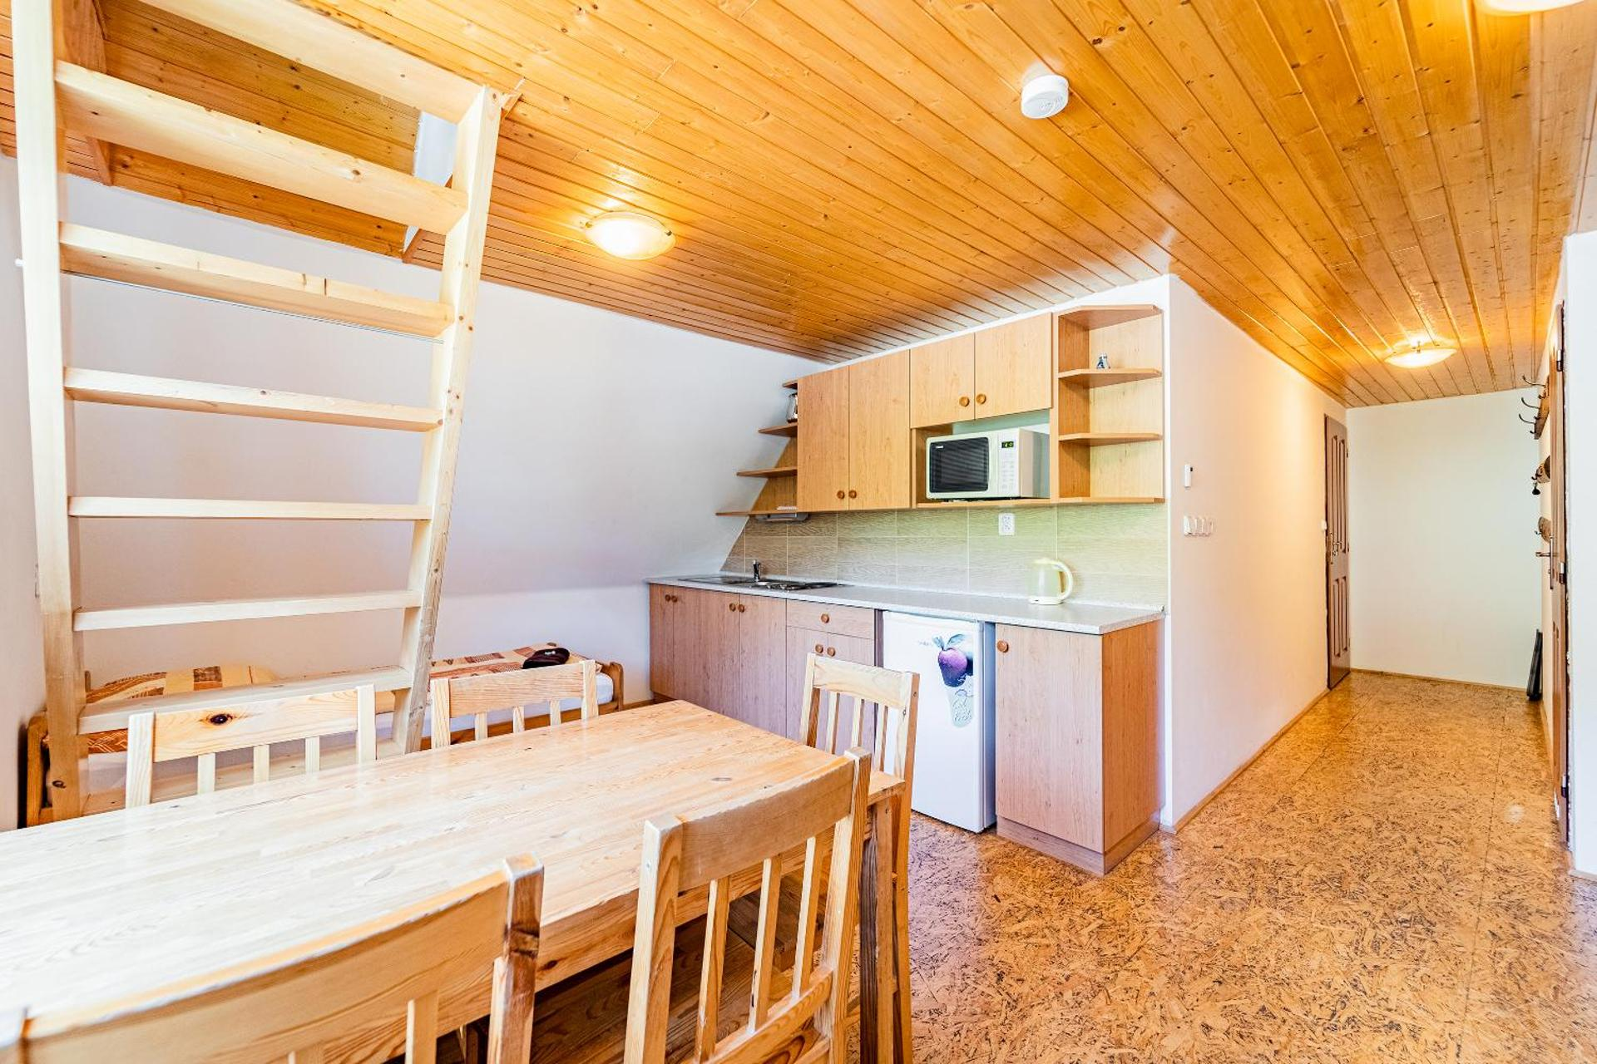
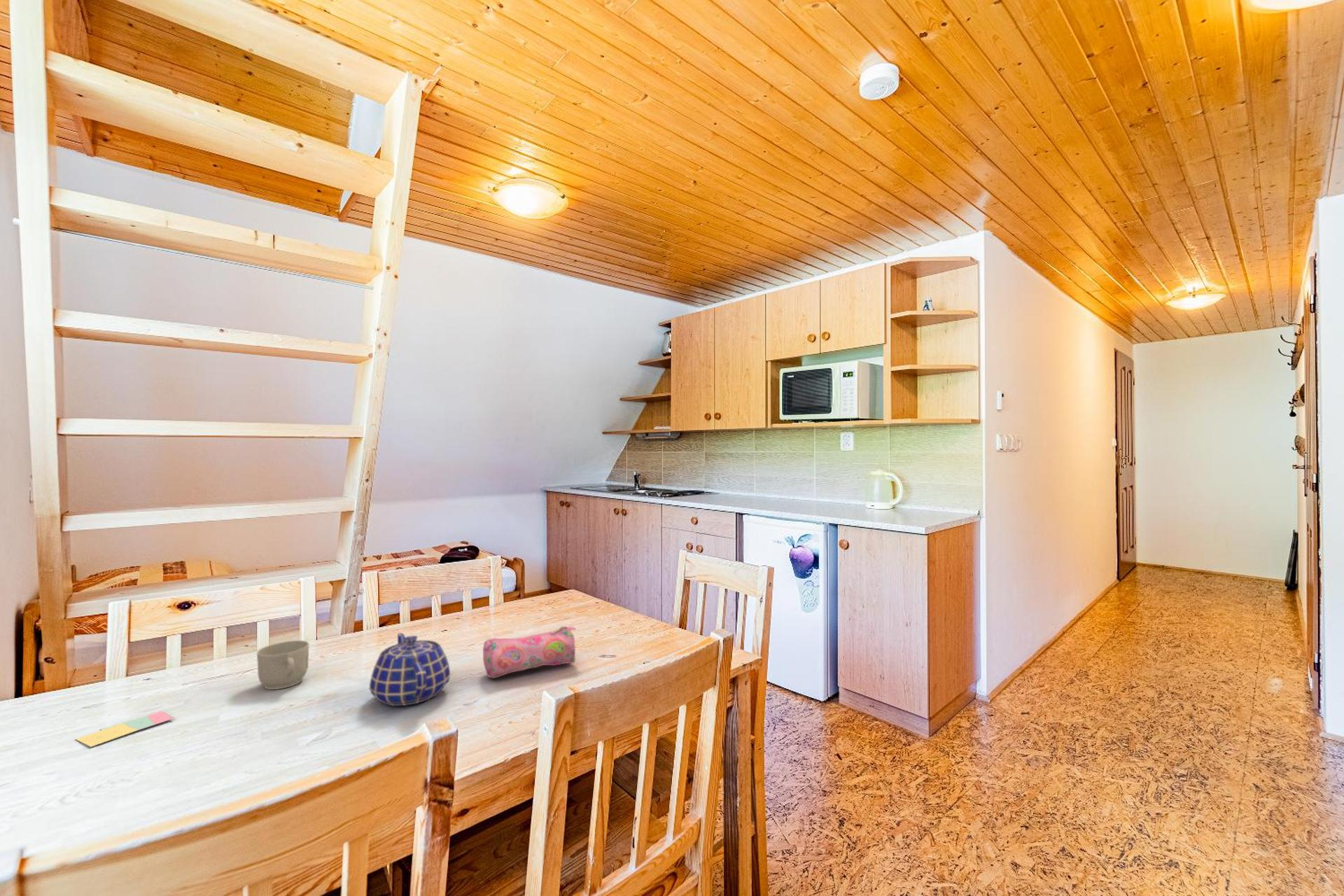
+ pencil case (531, 650)
+ sticky notes (126, 727)
+ mug (285, 666)
+ teapot (410, 664)
